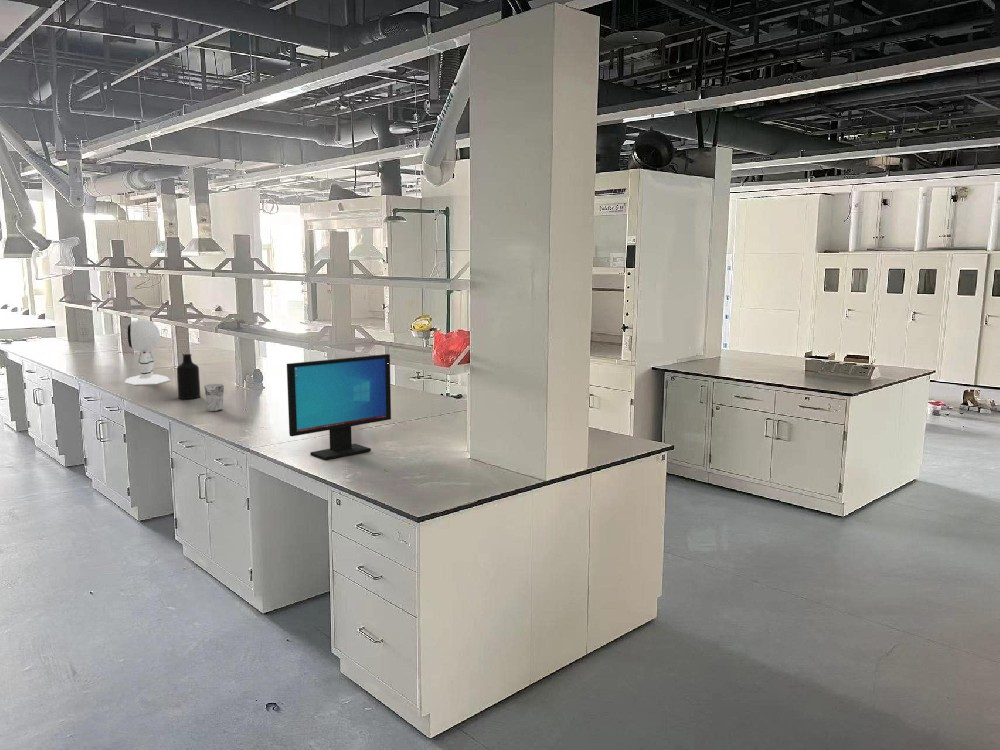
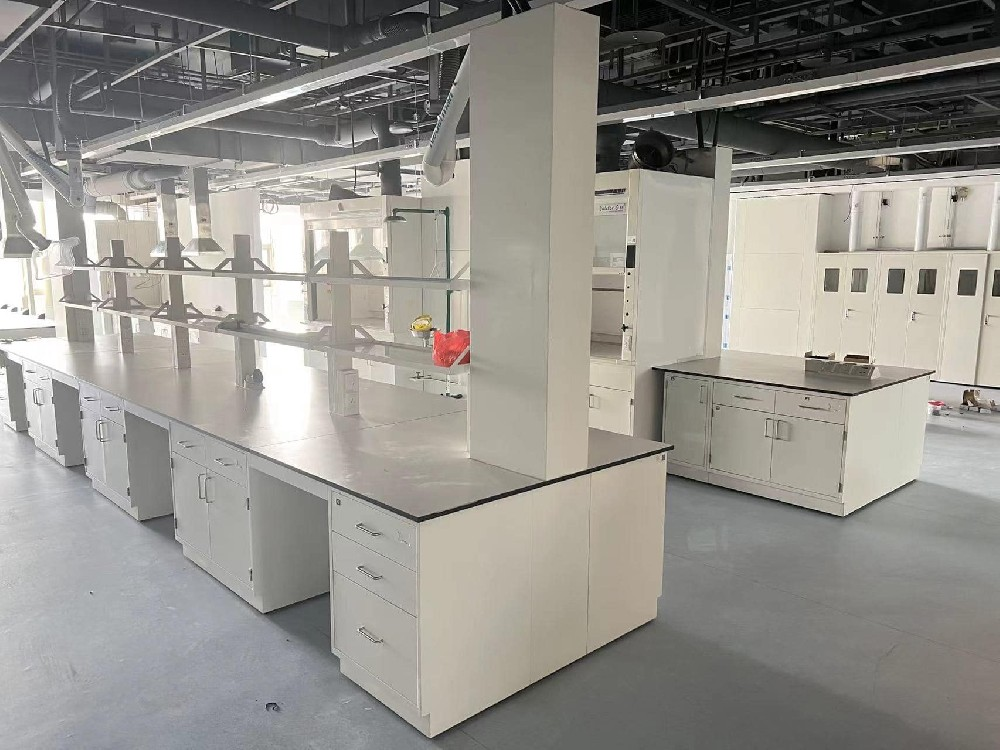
- computer monitor (339, 406)
- desk lamp (145, 350)
- bottle (188, 376)
- cup (214, 397)
